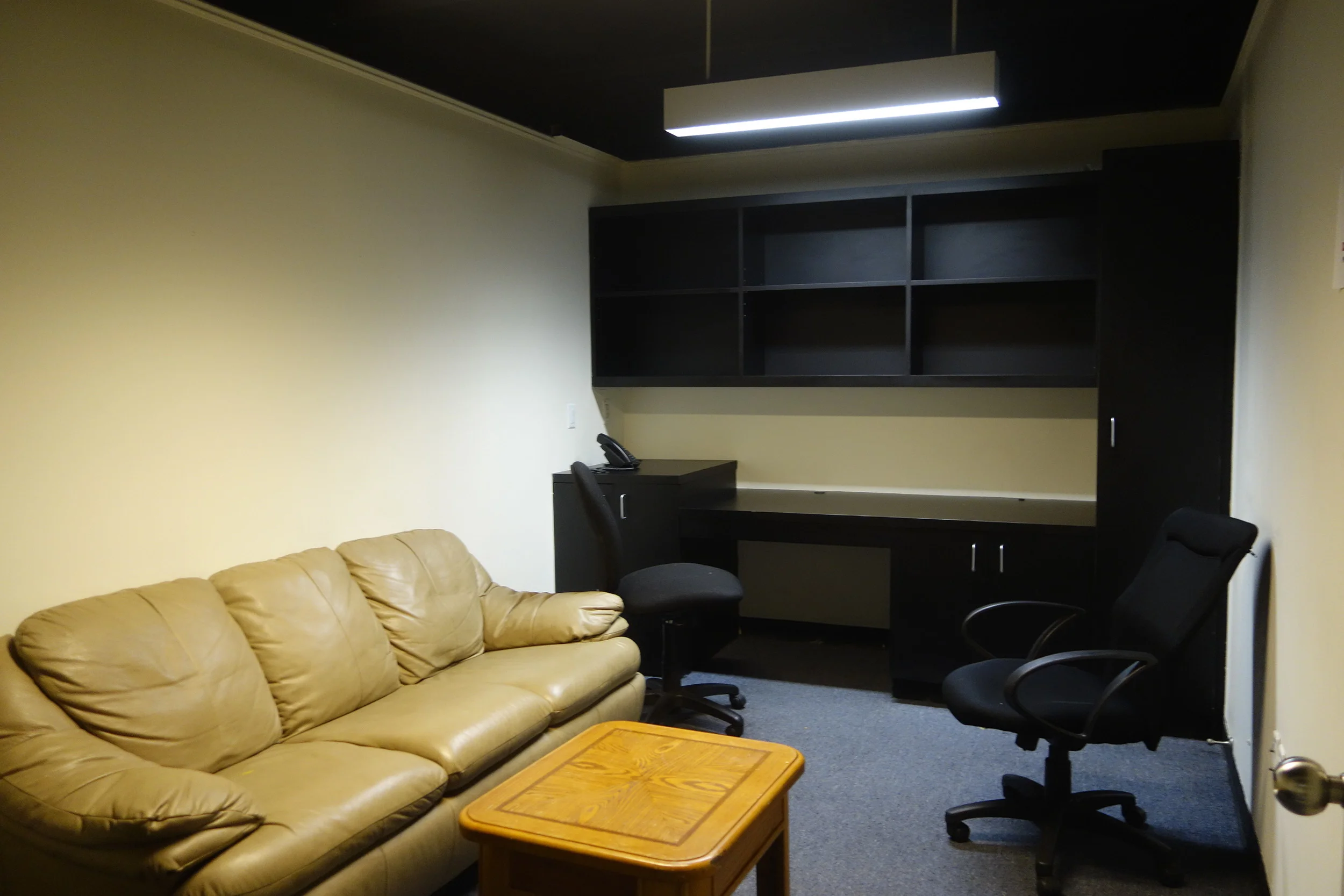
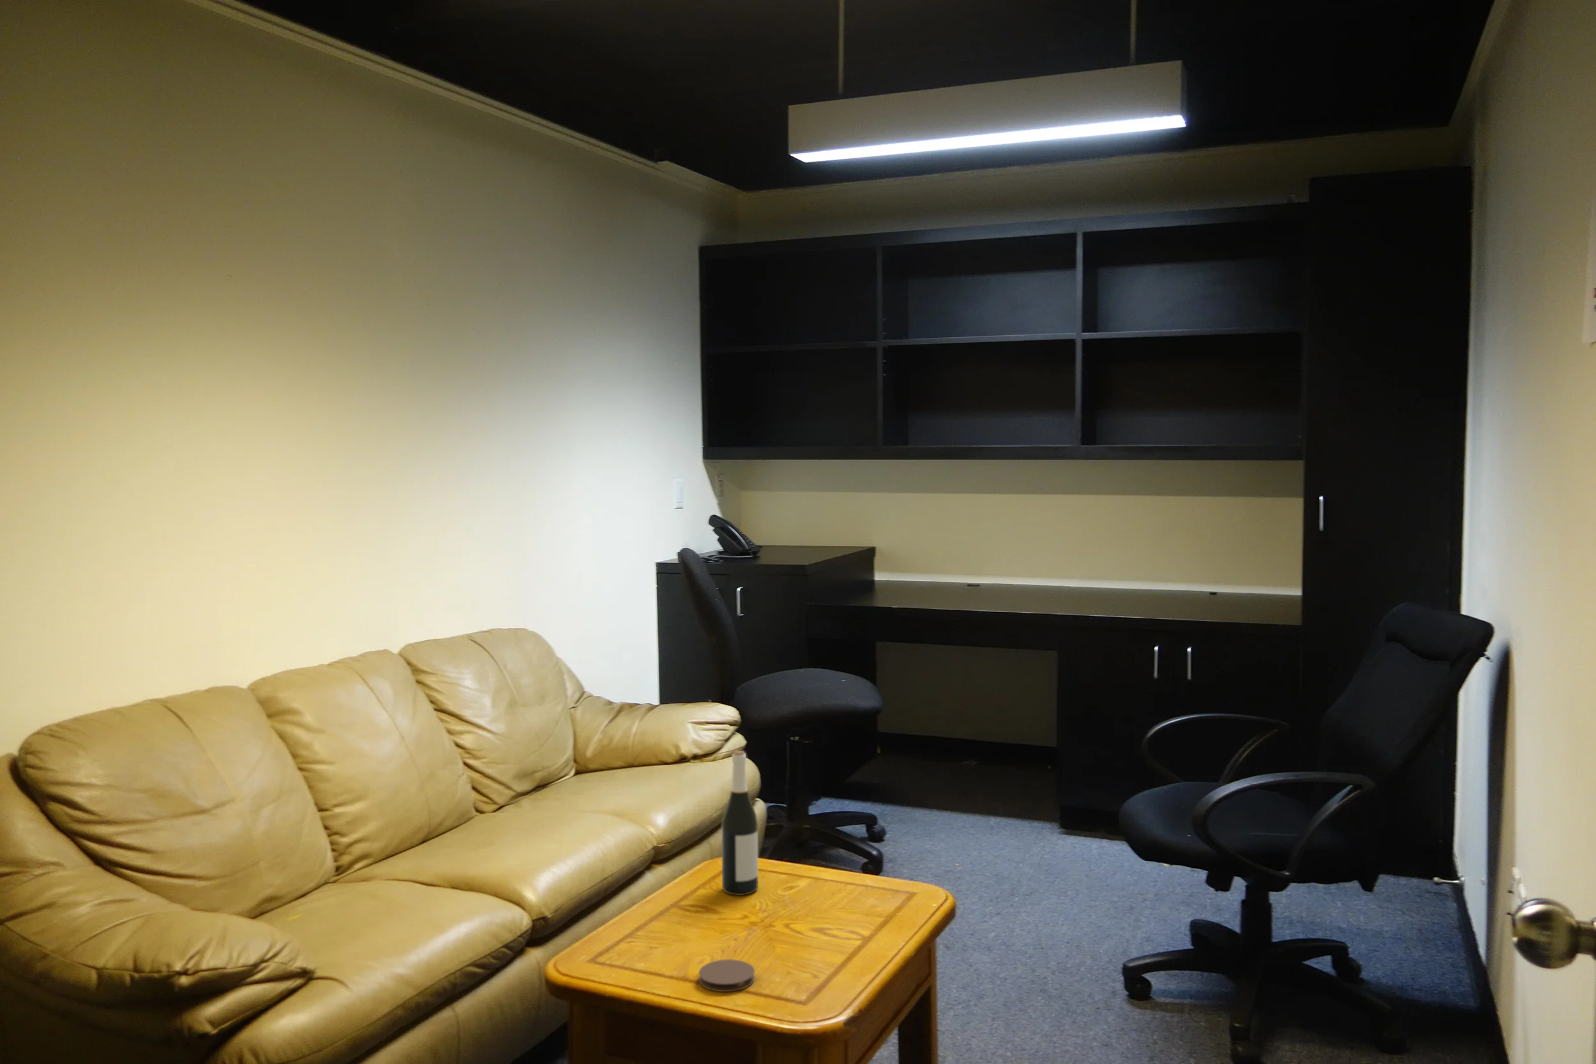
+ coaster (727, 975)
+ wine bottle (740, 821)
